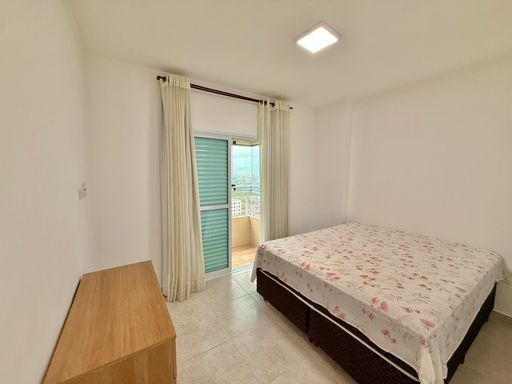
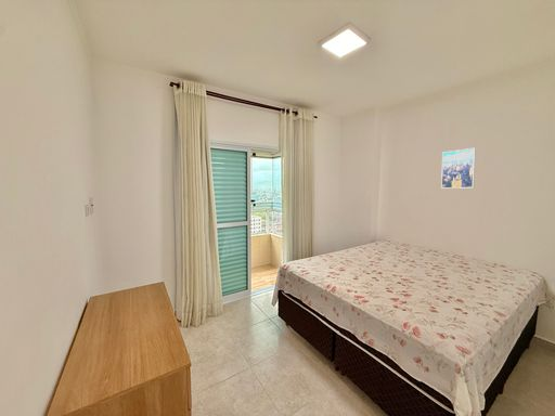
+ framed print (457, 169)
